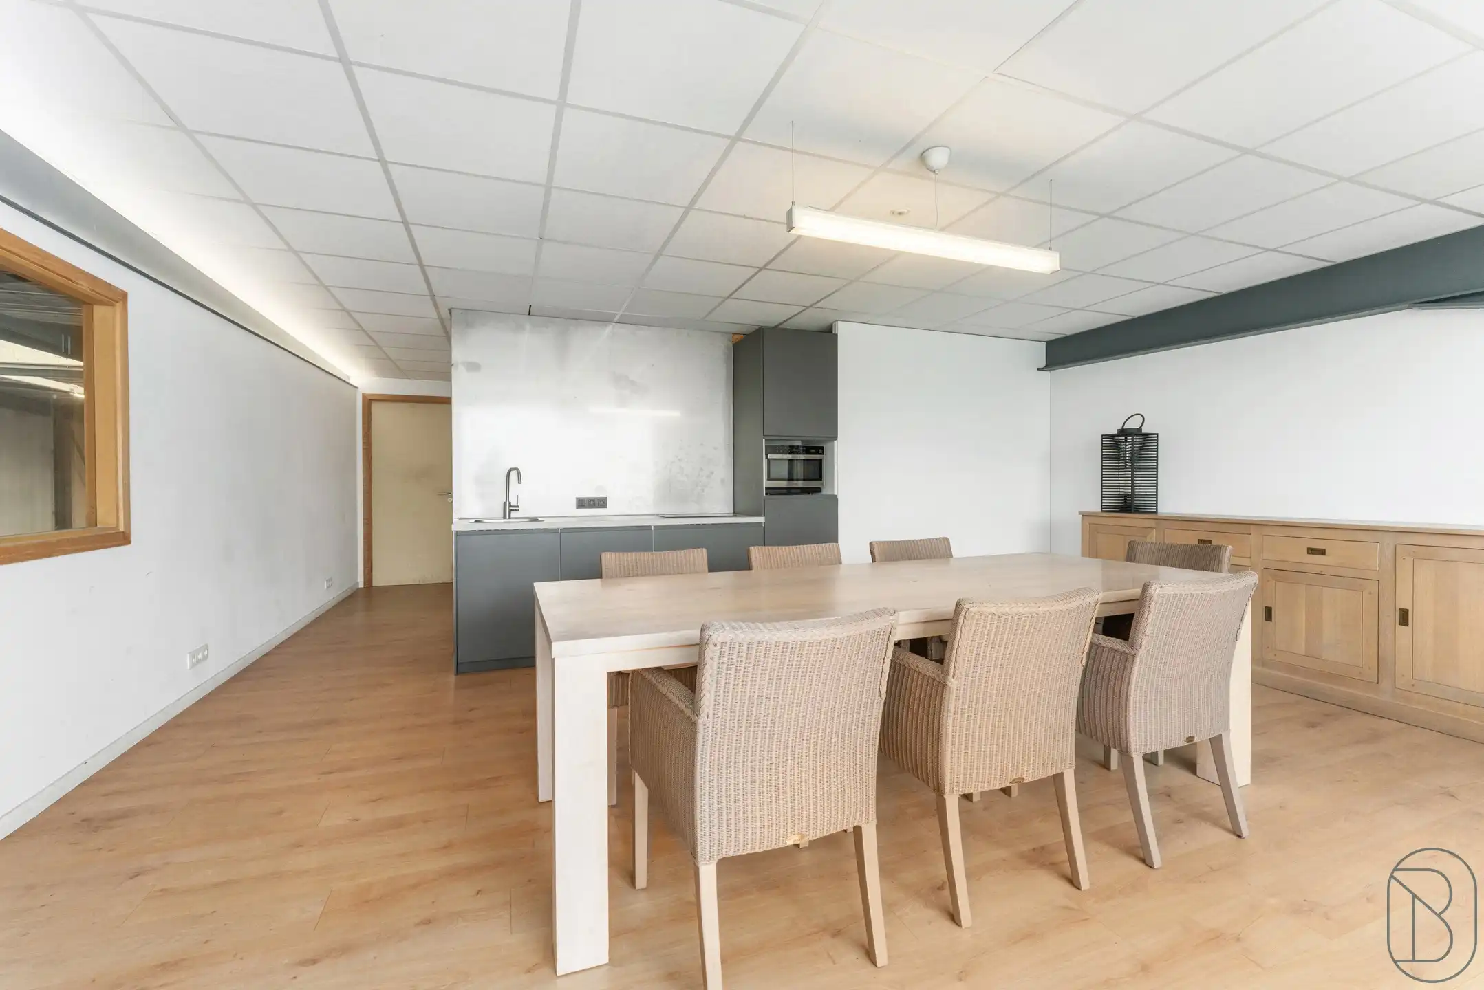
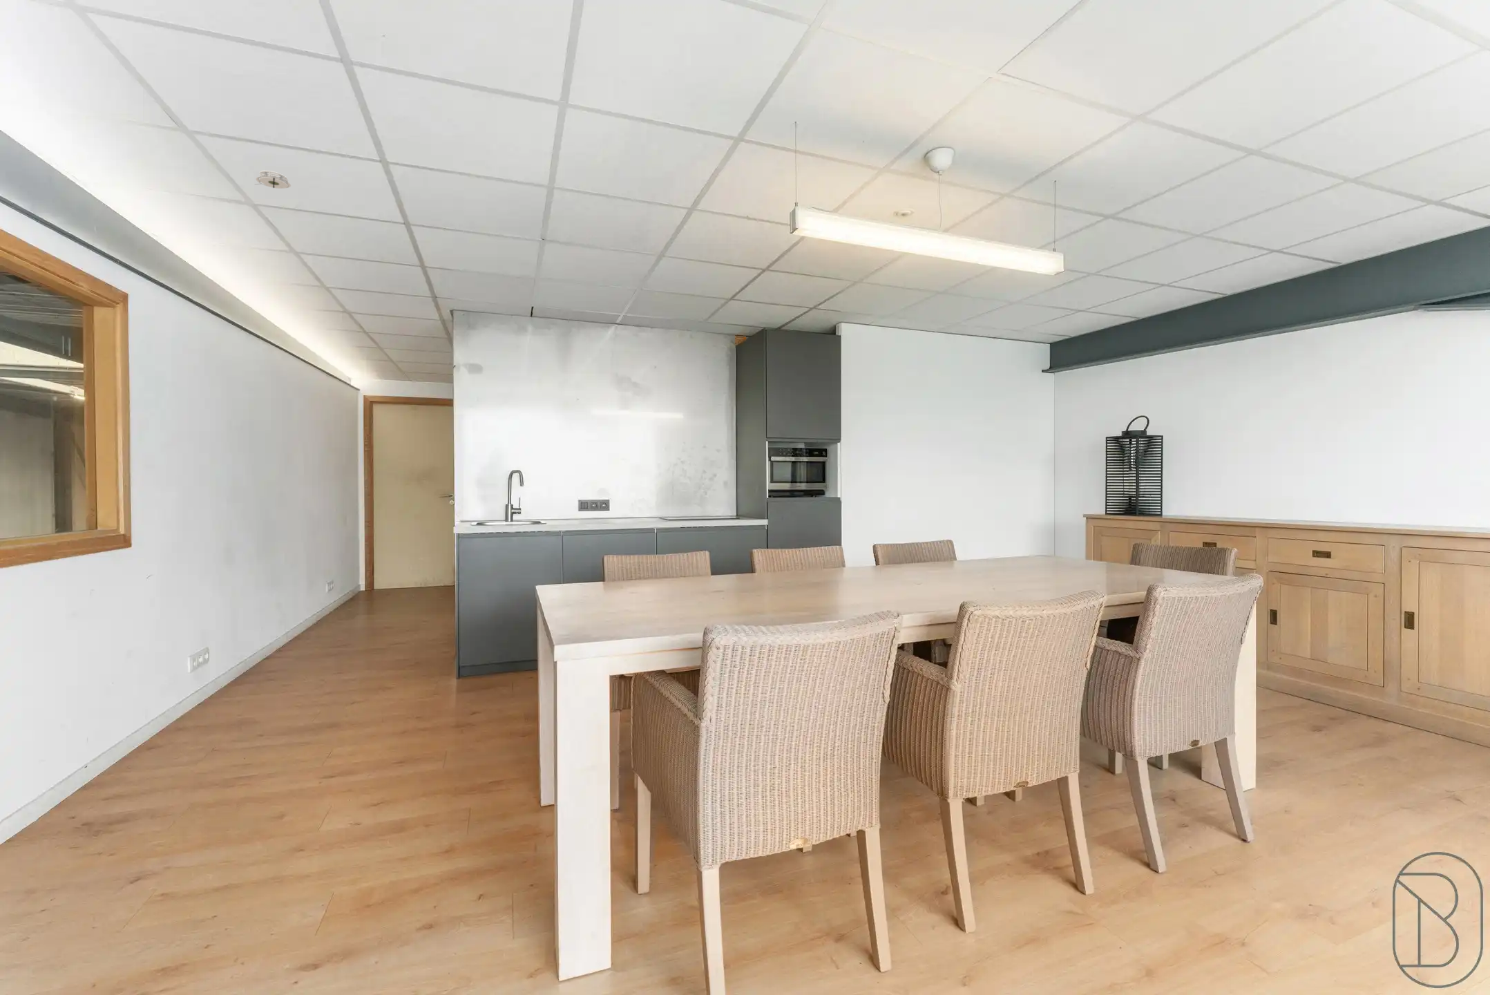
+ smoke detector (272, 180)
